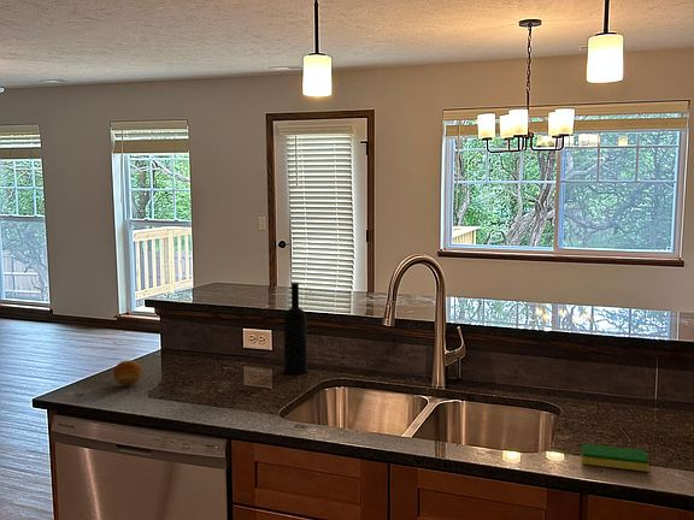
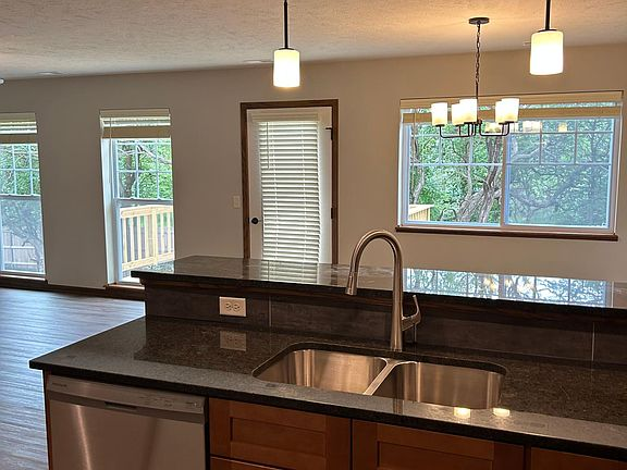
- dish sponge (613, 456)
- wine bottle (295, 326)
- fruit (128, 372)
